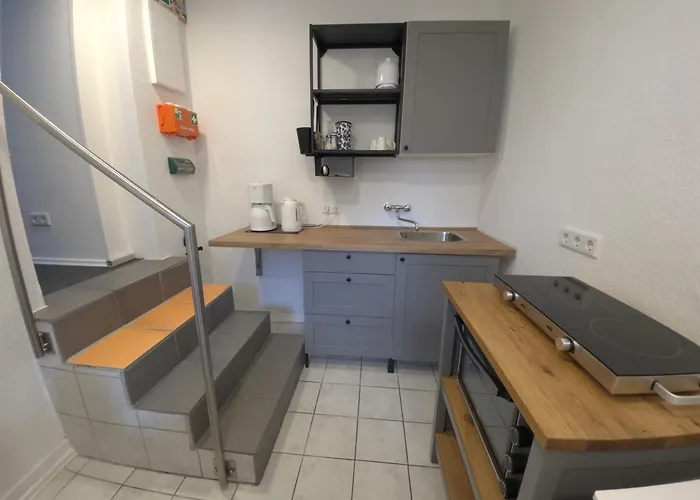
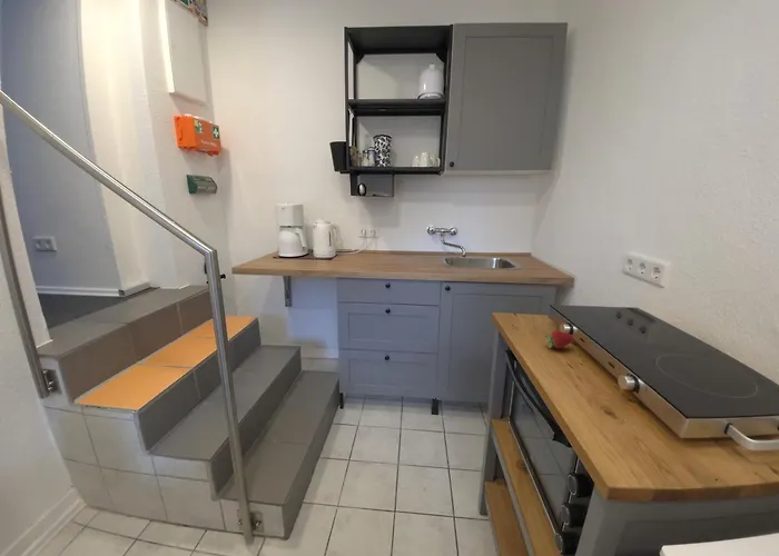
+ fruit (559, 339)
